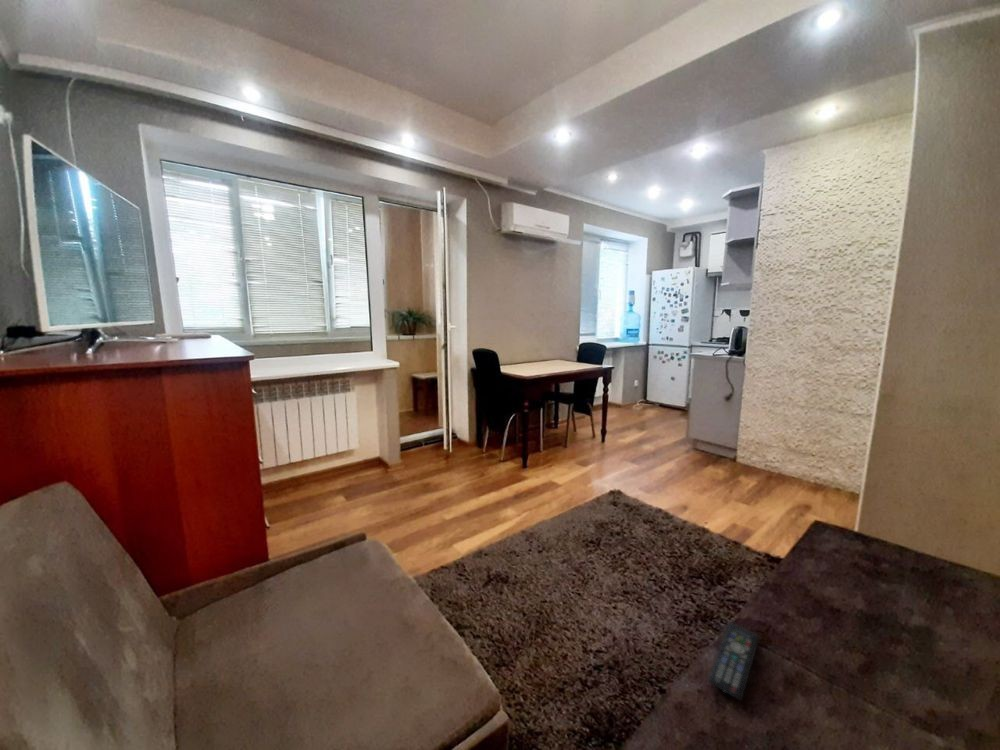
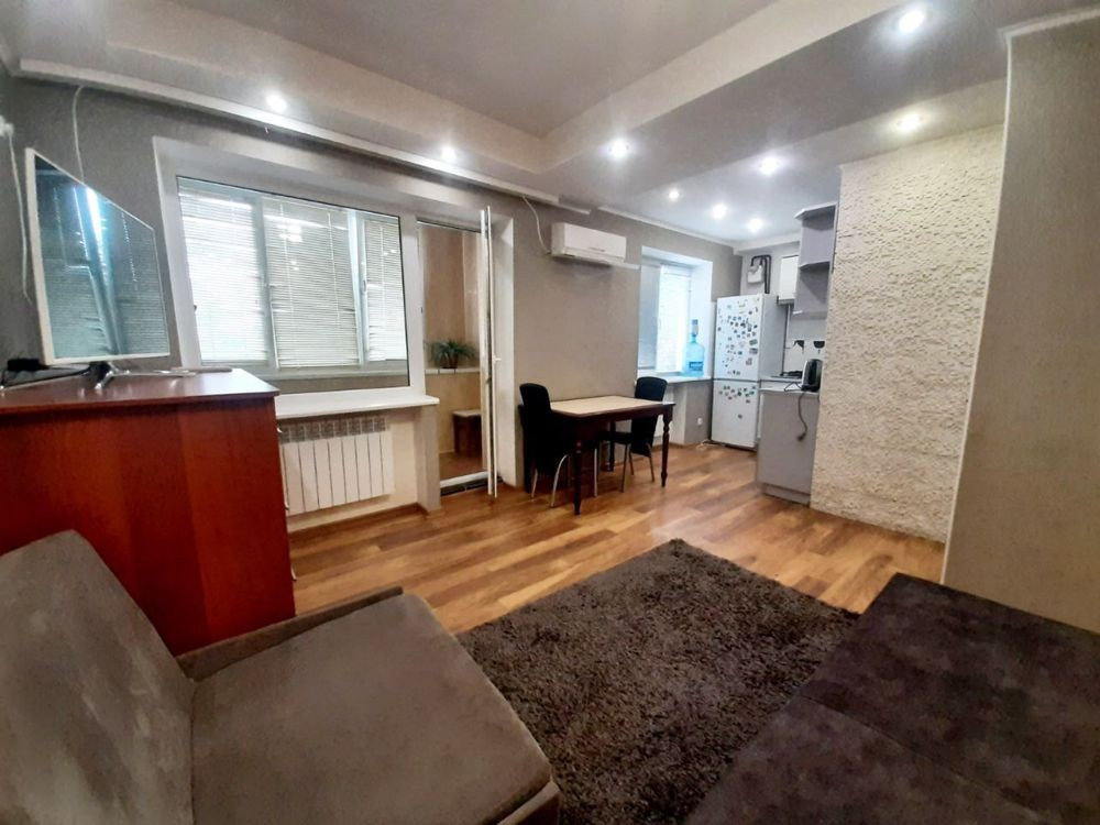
- remote control (735, 656)
